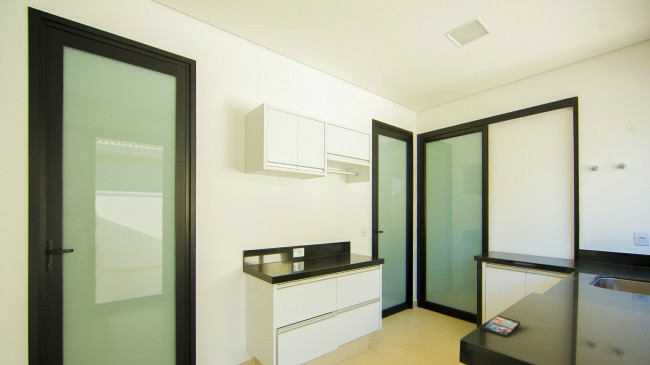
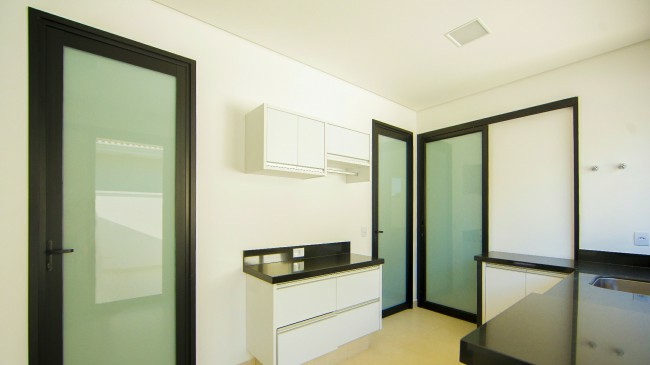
- smartphone (501, 326)
